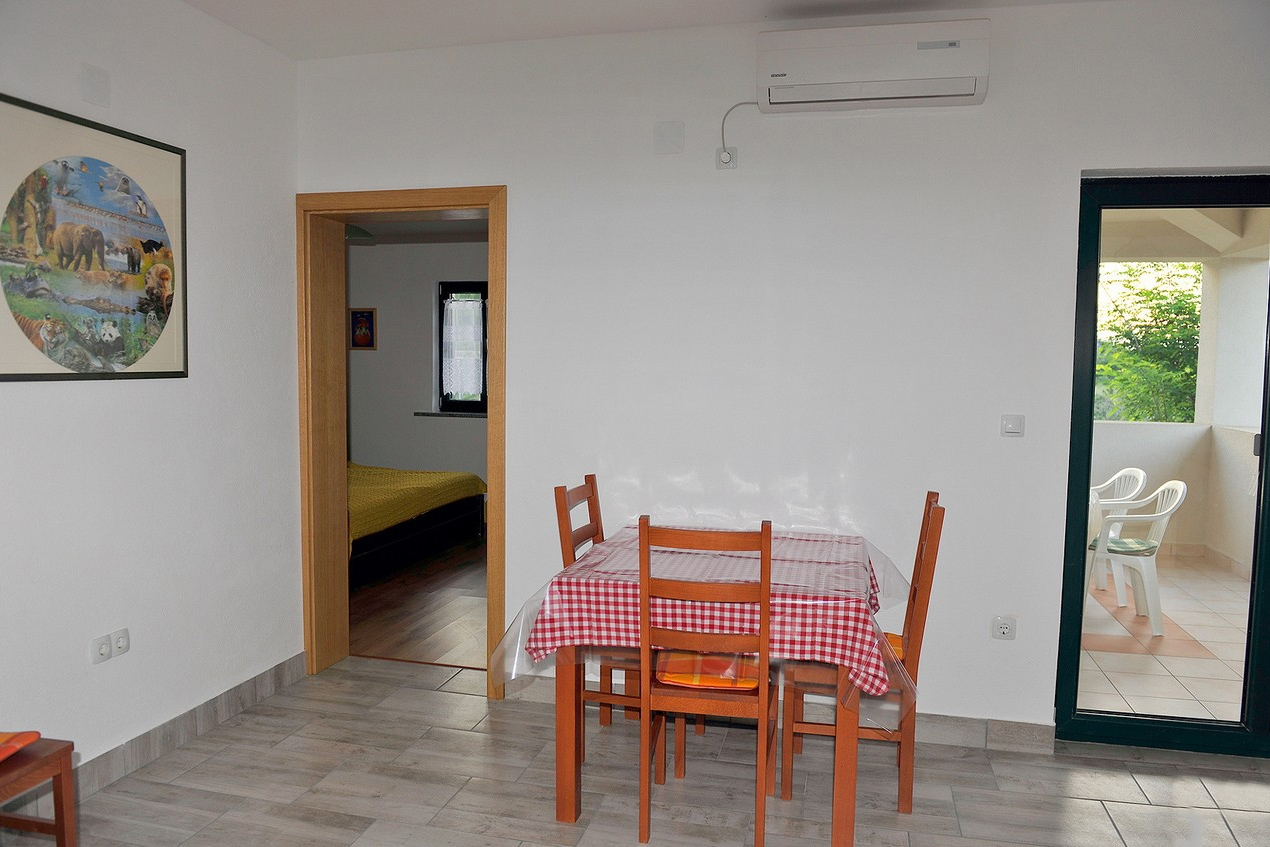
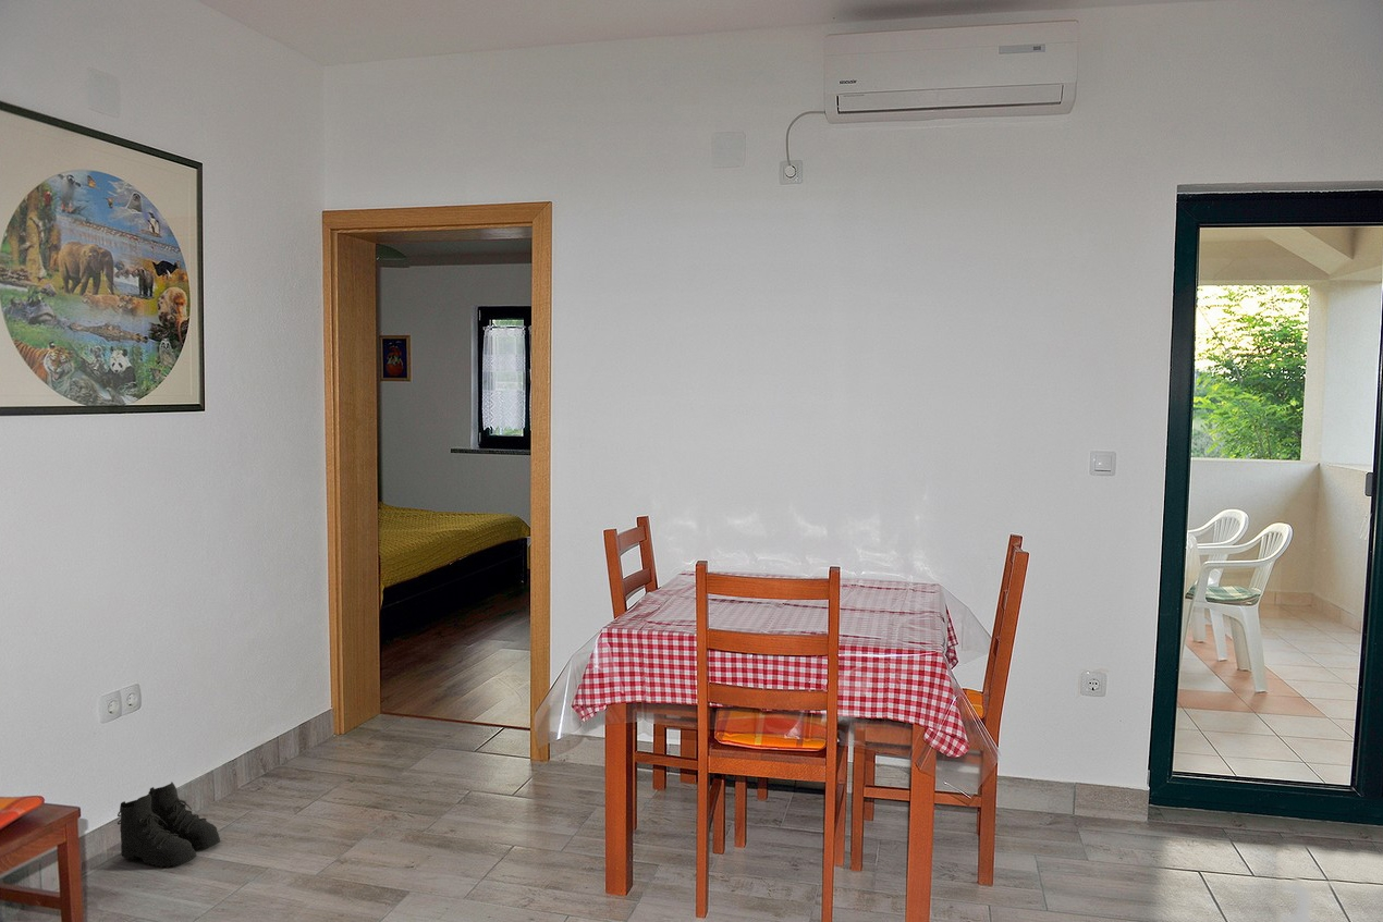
+ boots (169, 820)
